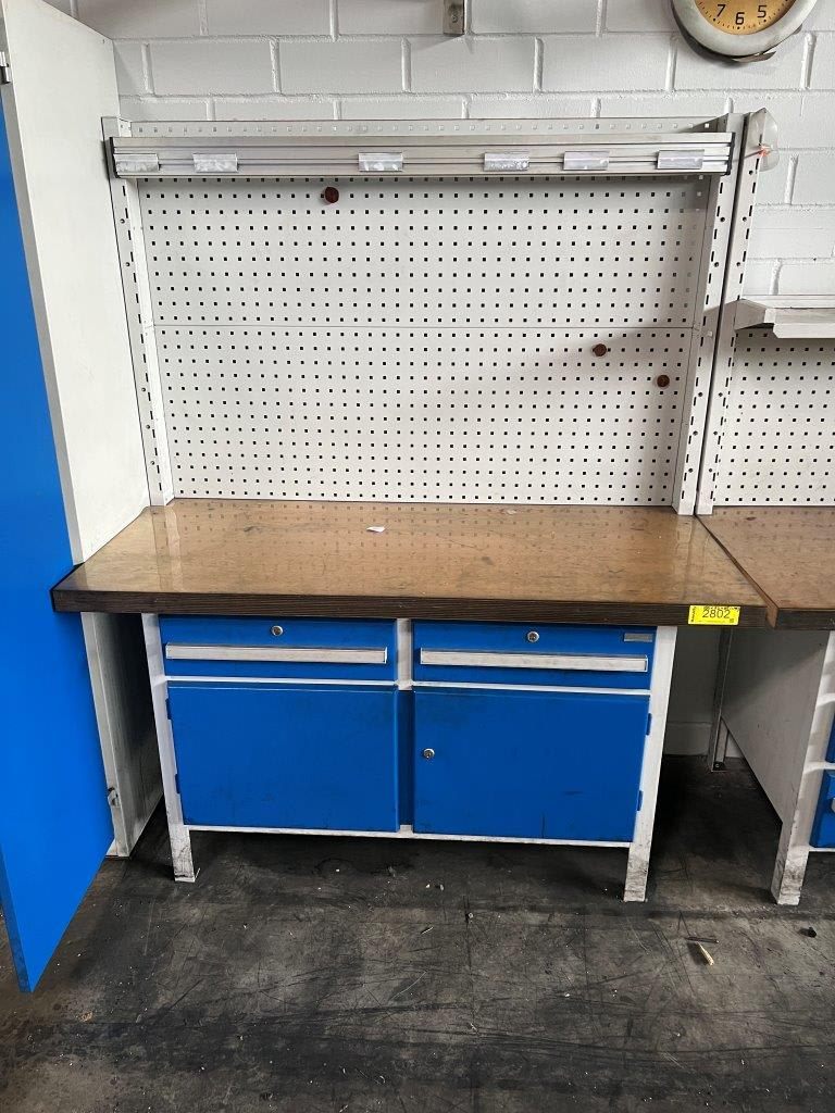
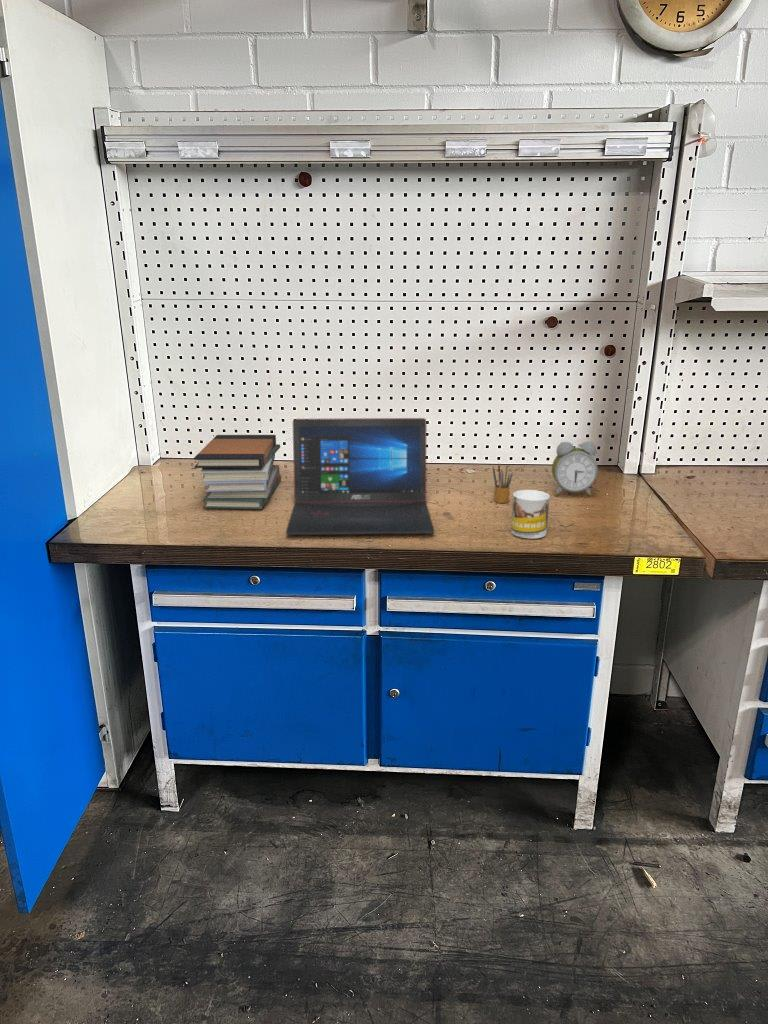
+ laptop (360, 474)
+ alarm clock (573, 468)
+ pencil box (501, 482)
+ book stack (240, 470)
+ mug (527, 511)
